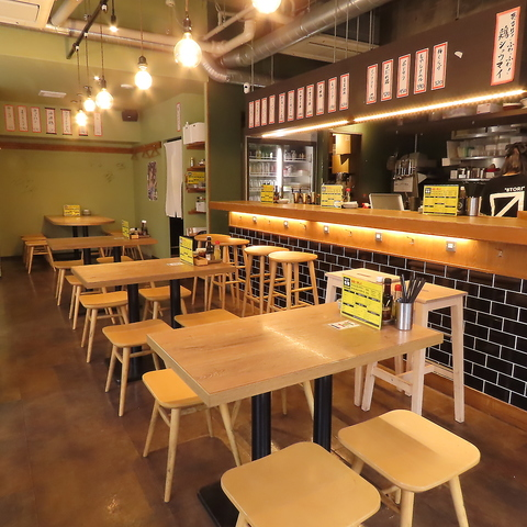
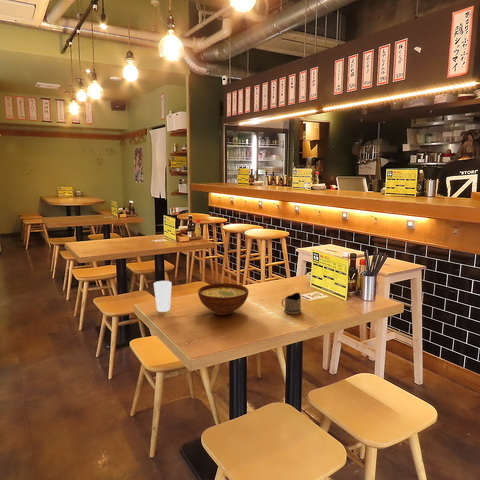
+ cup (163, 296)
+ bowl (223, 301)
+ tea glass holder (290, 303)
